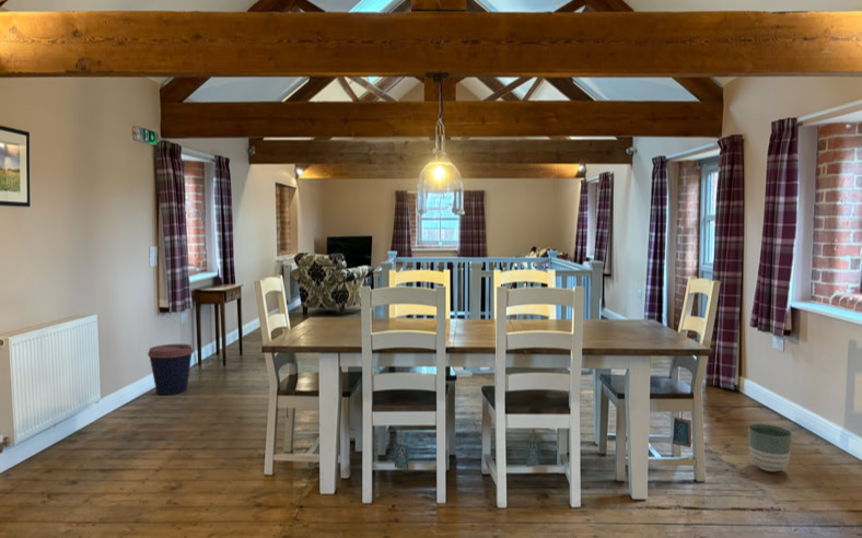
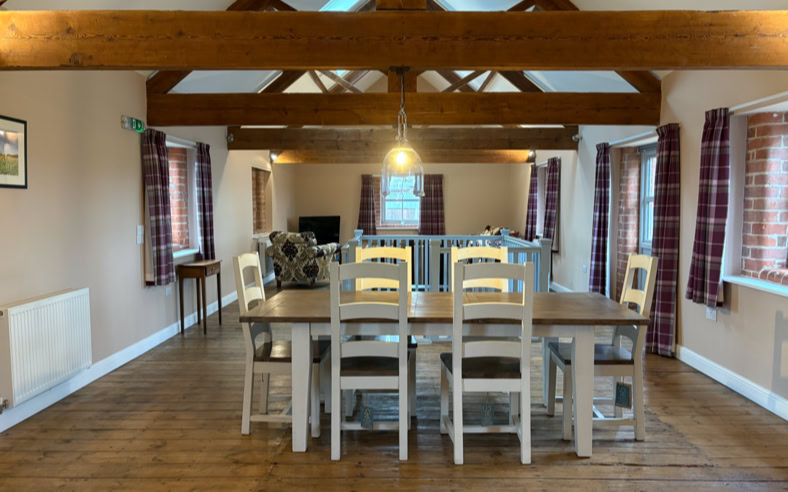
- coffee cup (171, 369)
- planter (769, 449)
